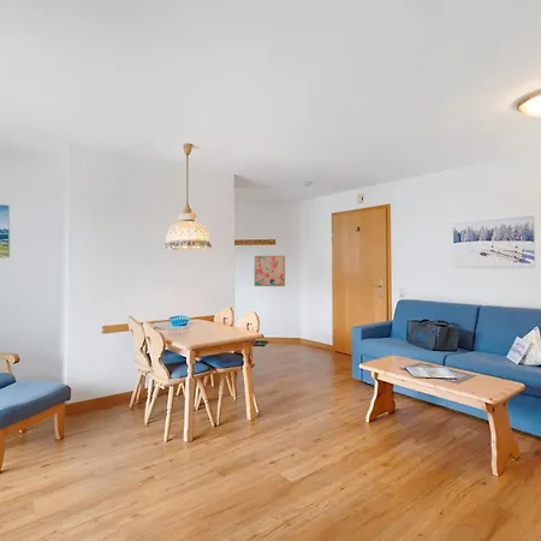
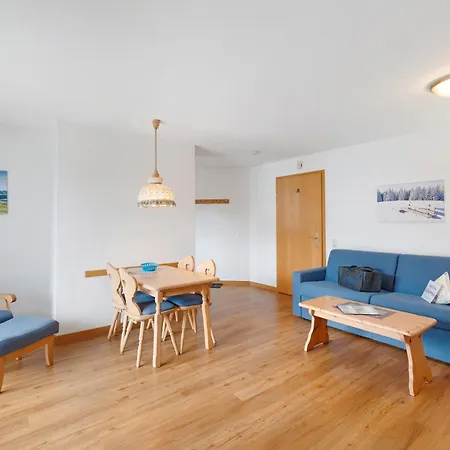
- wall art (269, 270)
